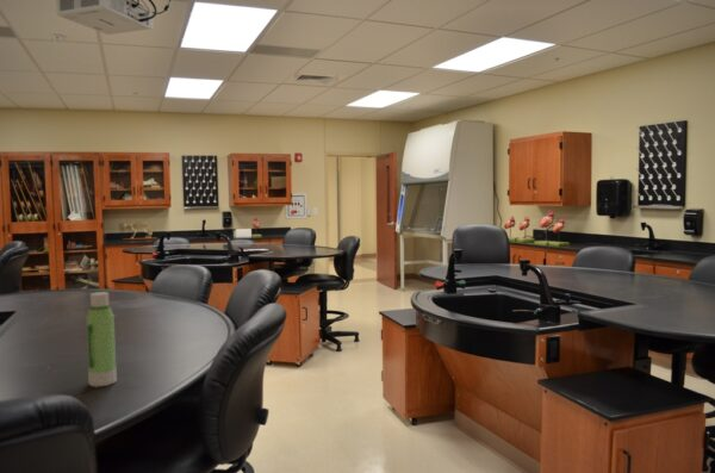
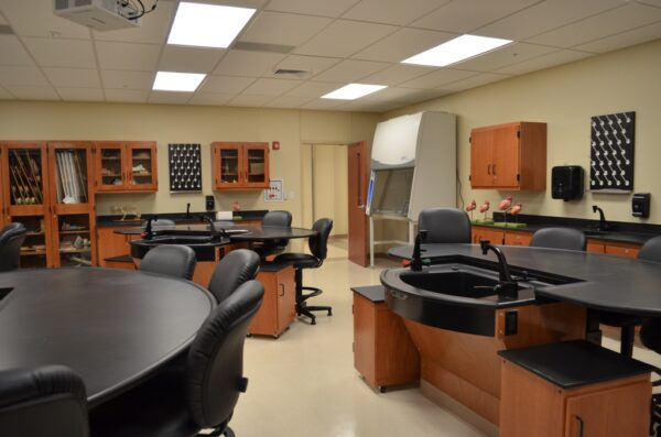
- water bottle (99, 338)
